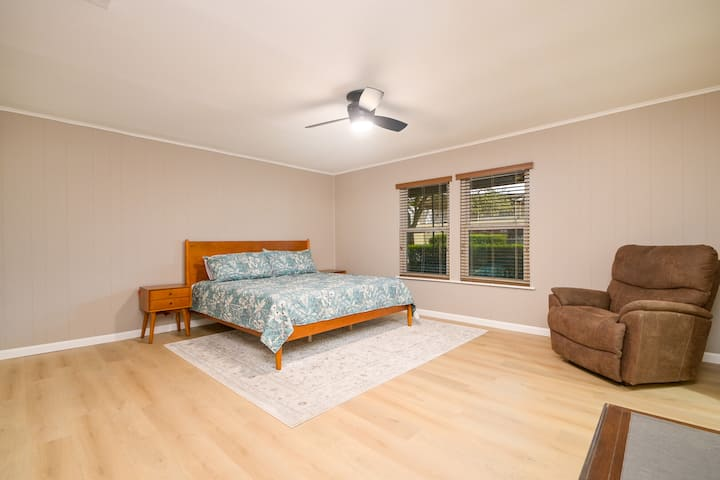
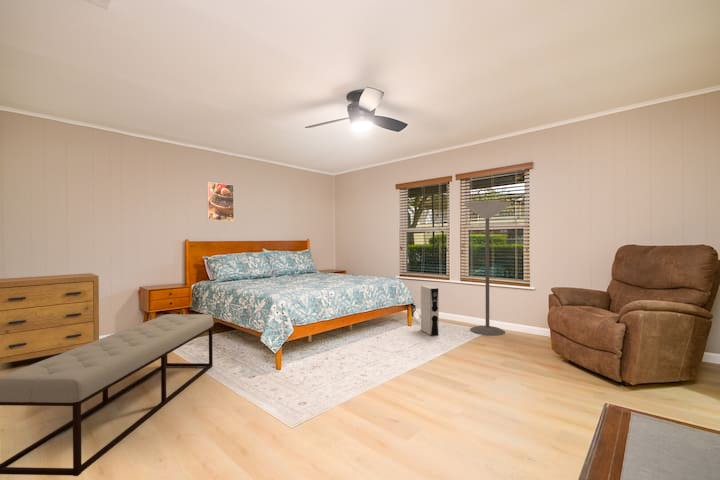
+ speaker (429, 309)
+ dresser (44, 318)
+ floor lamp (487, 266)
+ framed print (220, 202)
+ bench (134, 370)
